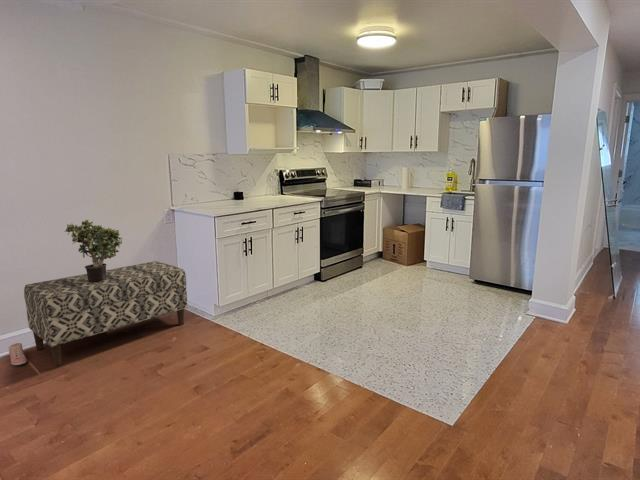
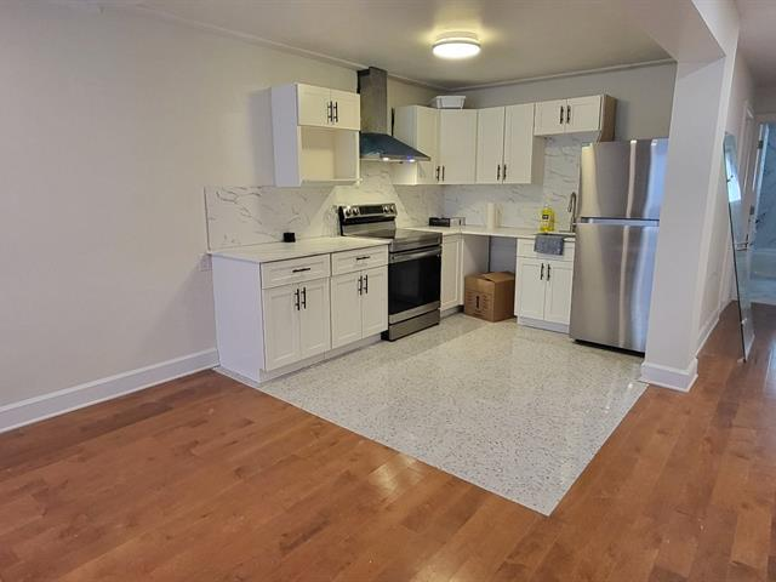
- bench (112, 306)
- sneaker (16, 353)
- potted plant (93, 251)
